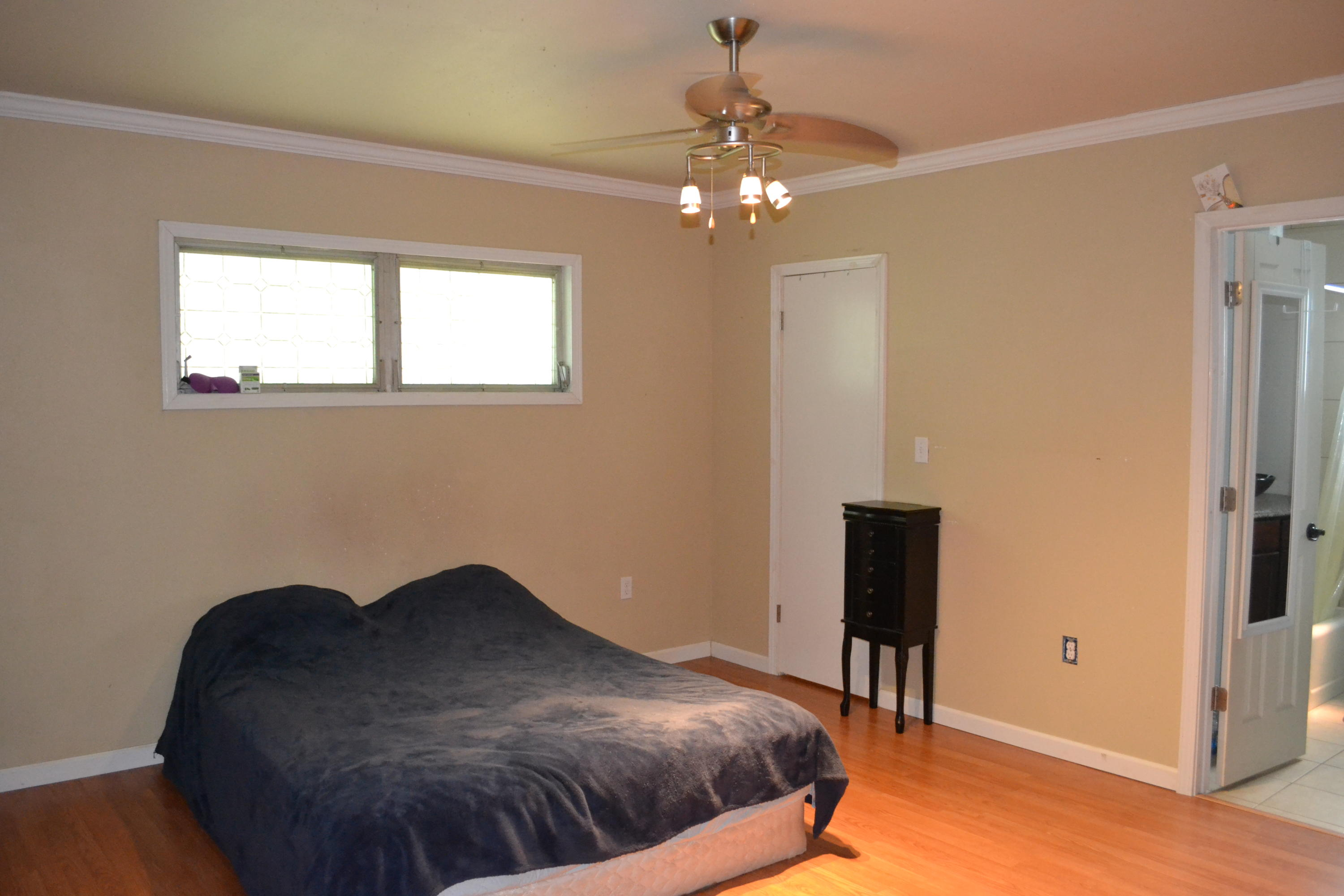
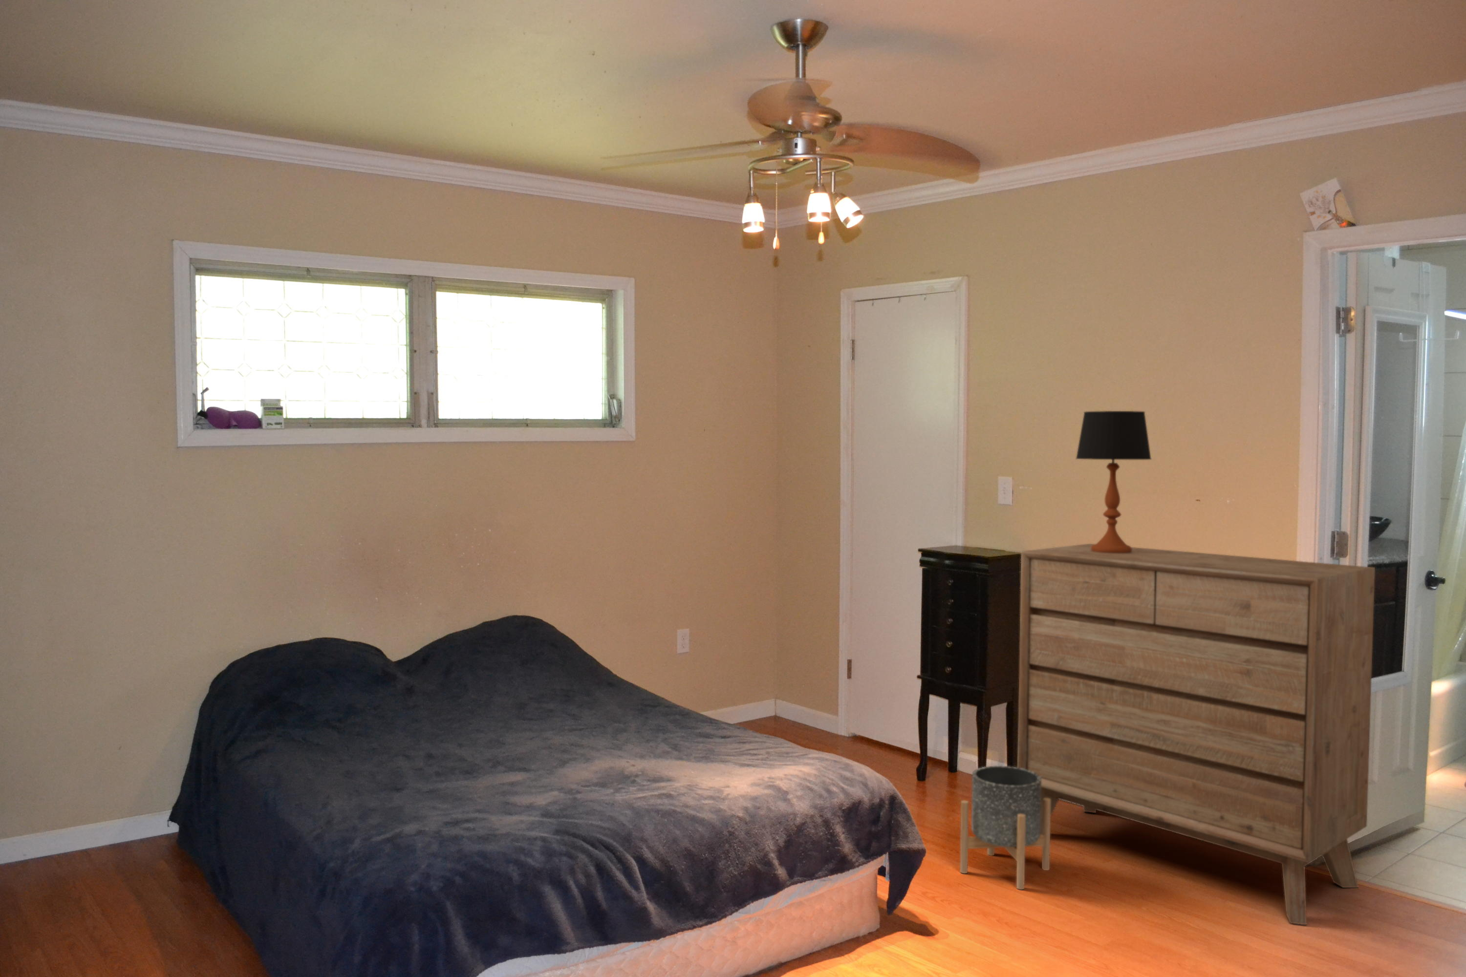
+ table lamp (1113, 481)
+ planter (1006, 823)
+ dresser (1183, 709)
